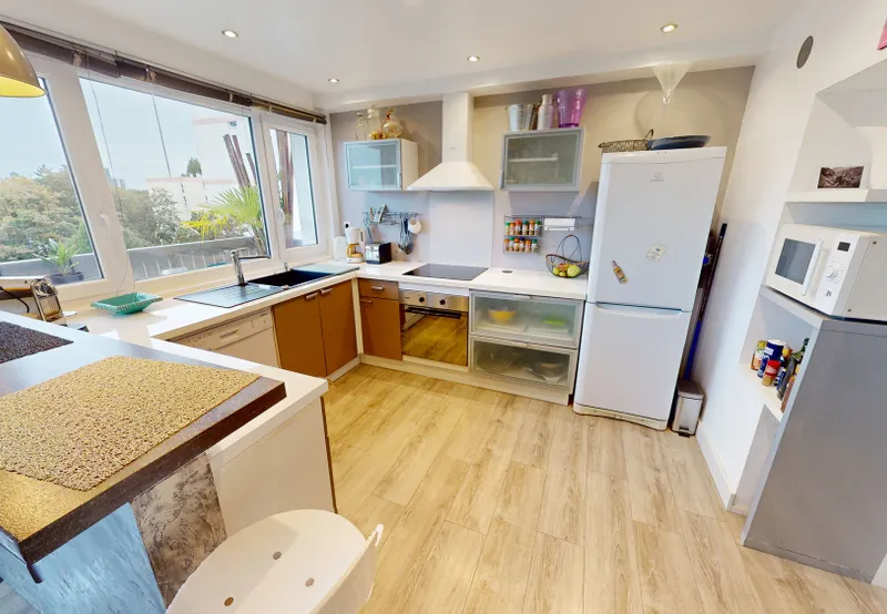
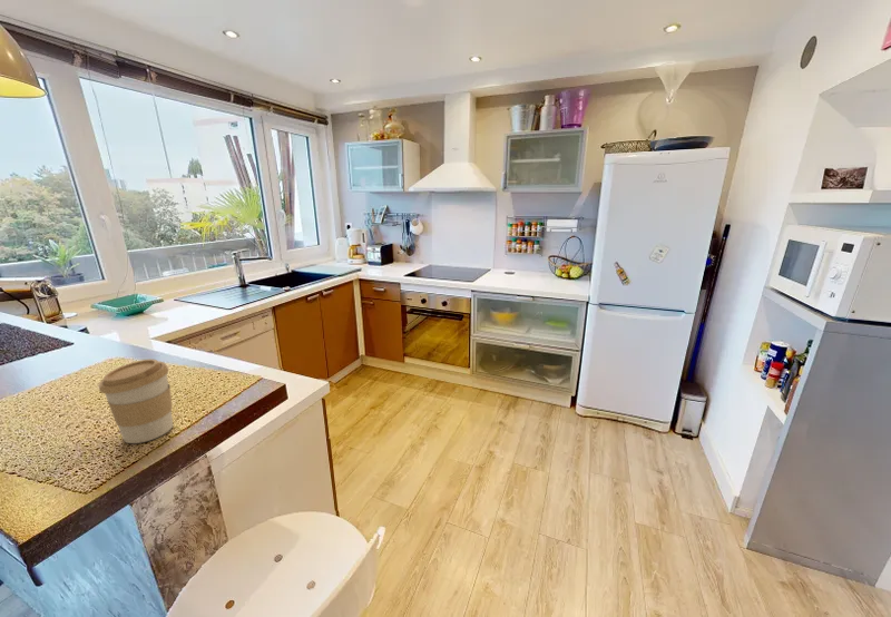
+ coffee cup (140, 399)
